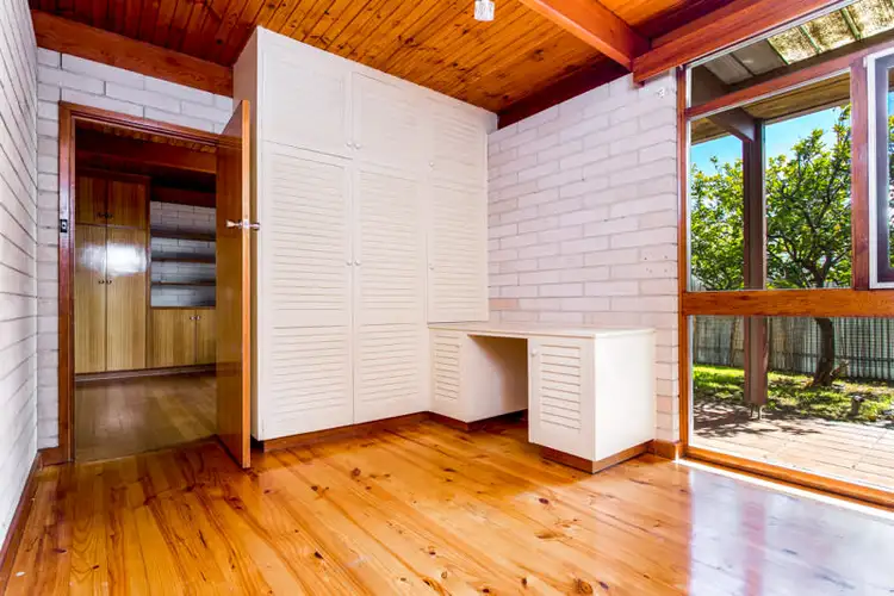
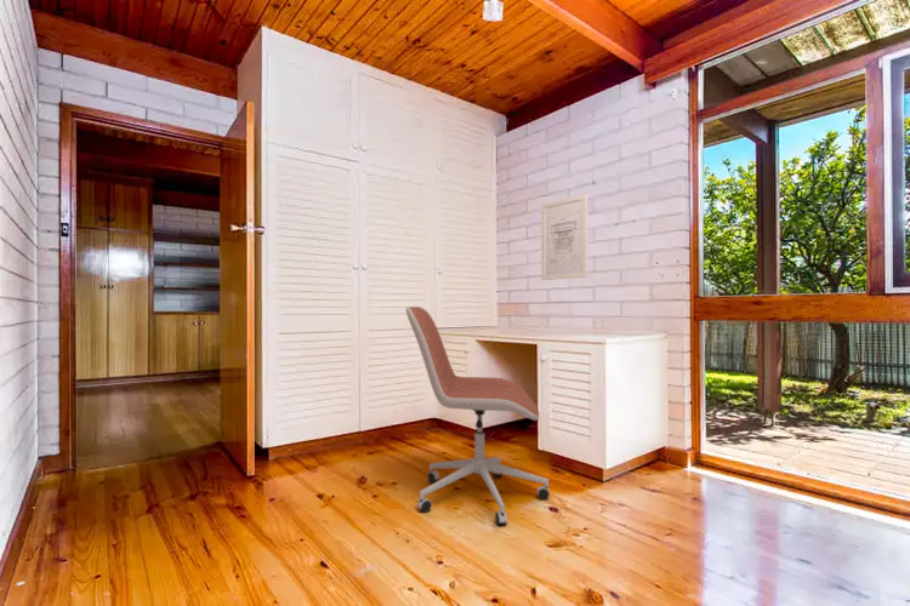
+ office chair (476, 401)
+ wall art (563, 239)
